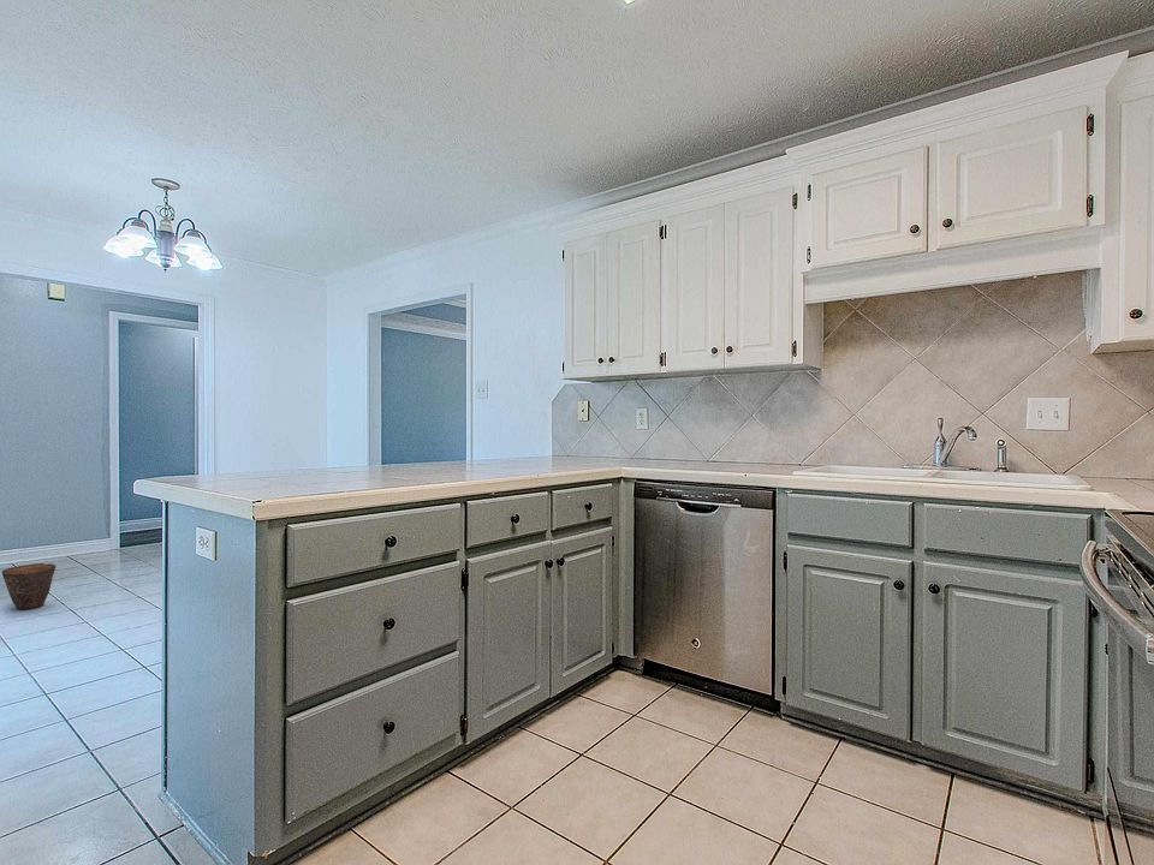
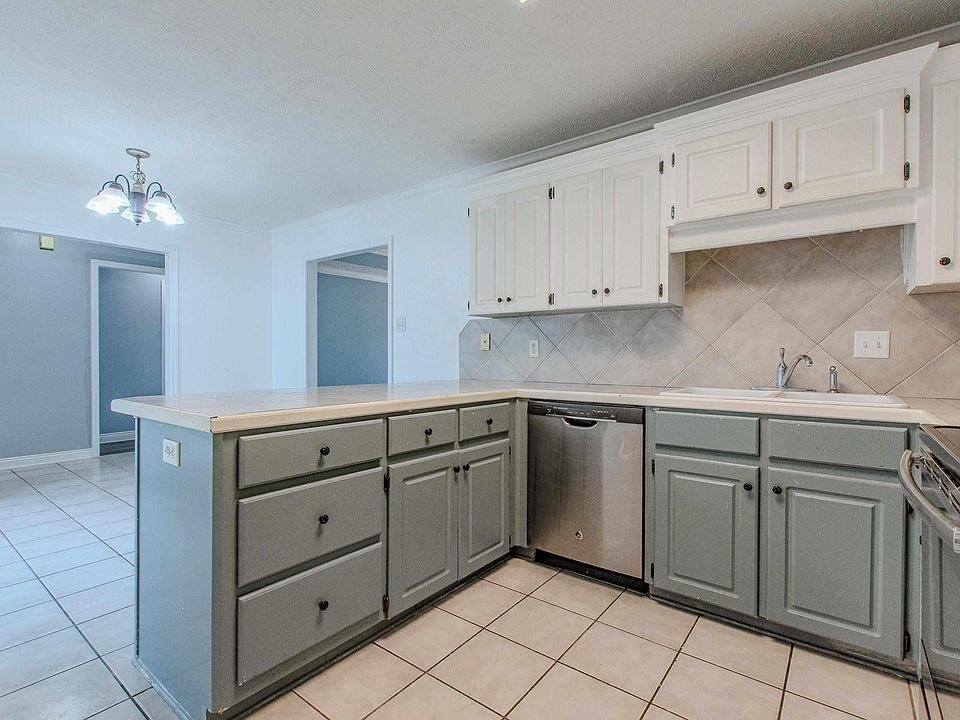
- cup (29, 586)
